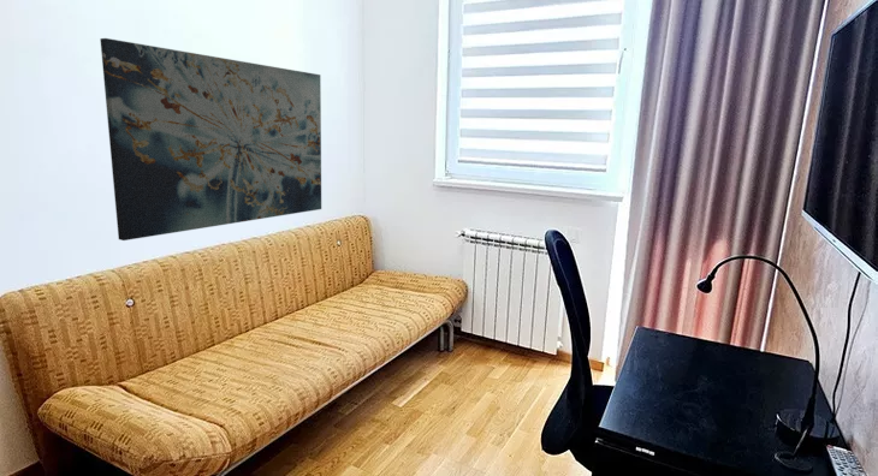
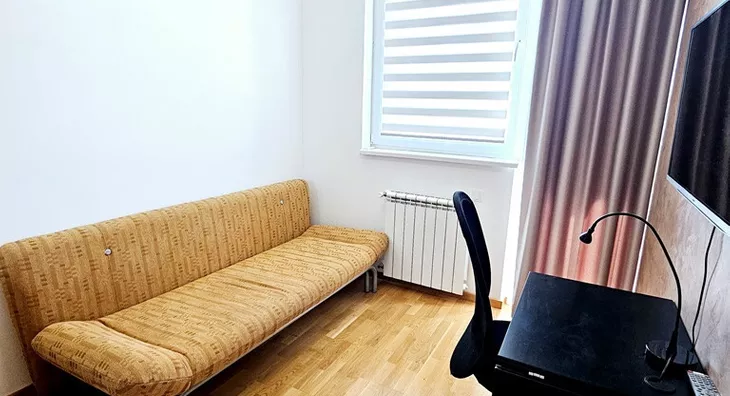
- wall art (236, 143)
